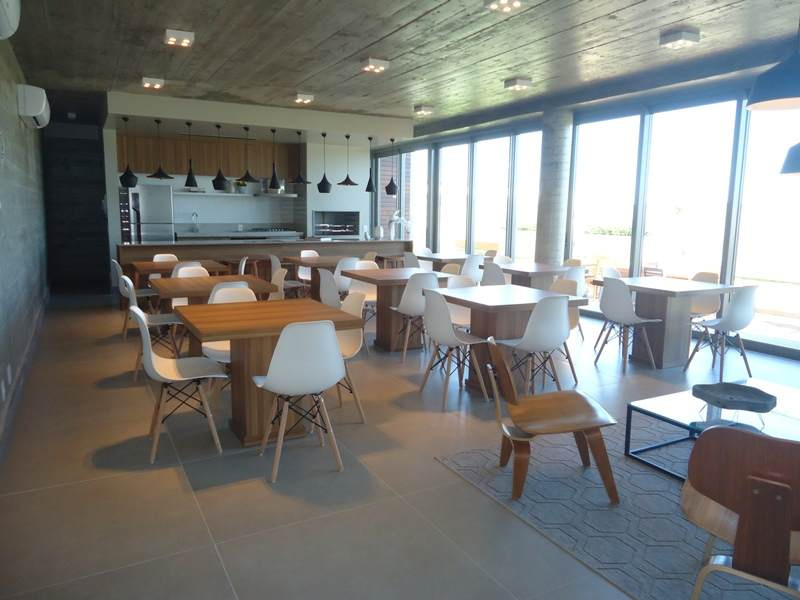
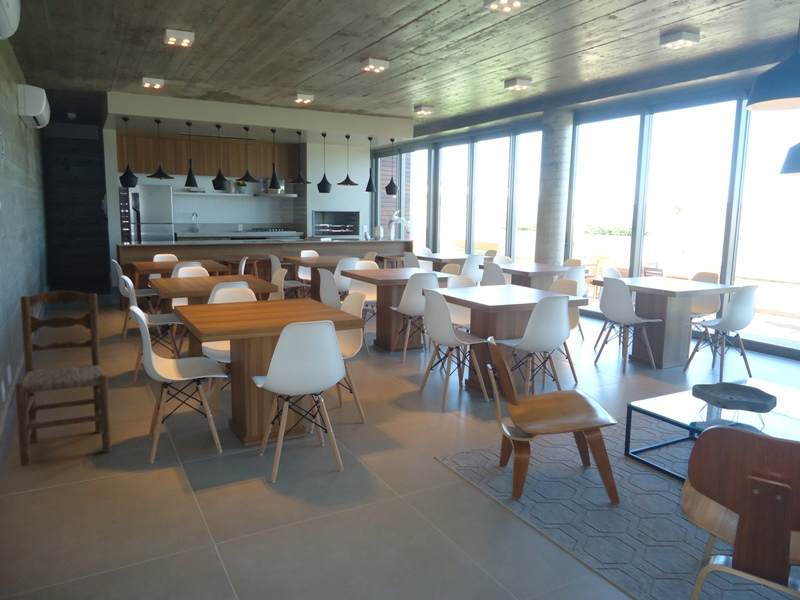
+ dining chair (63, 371)
